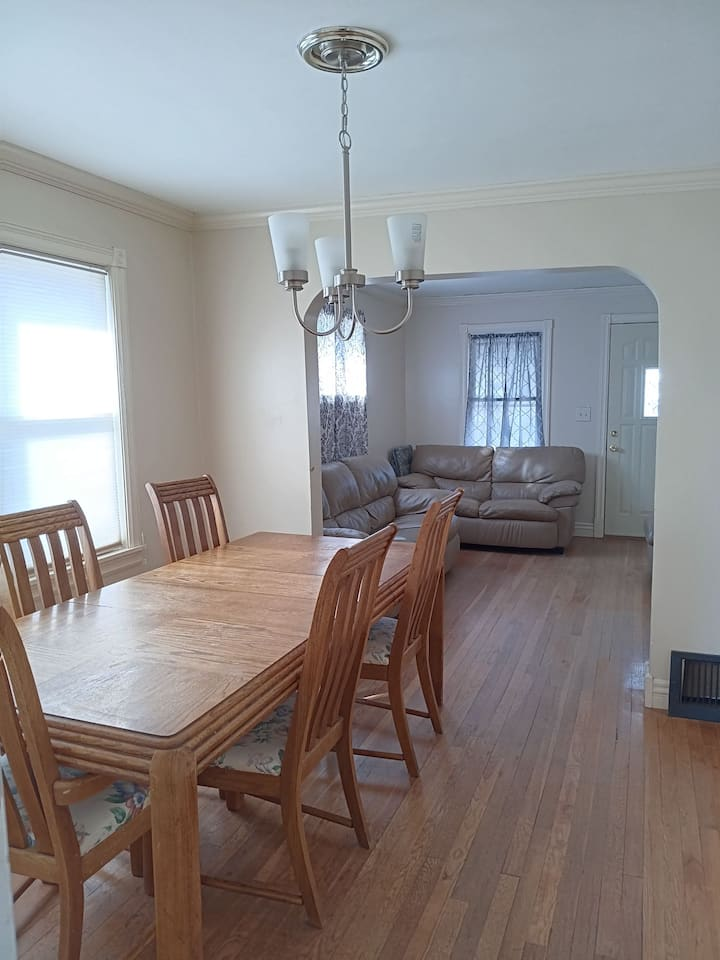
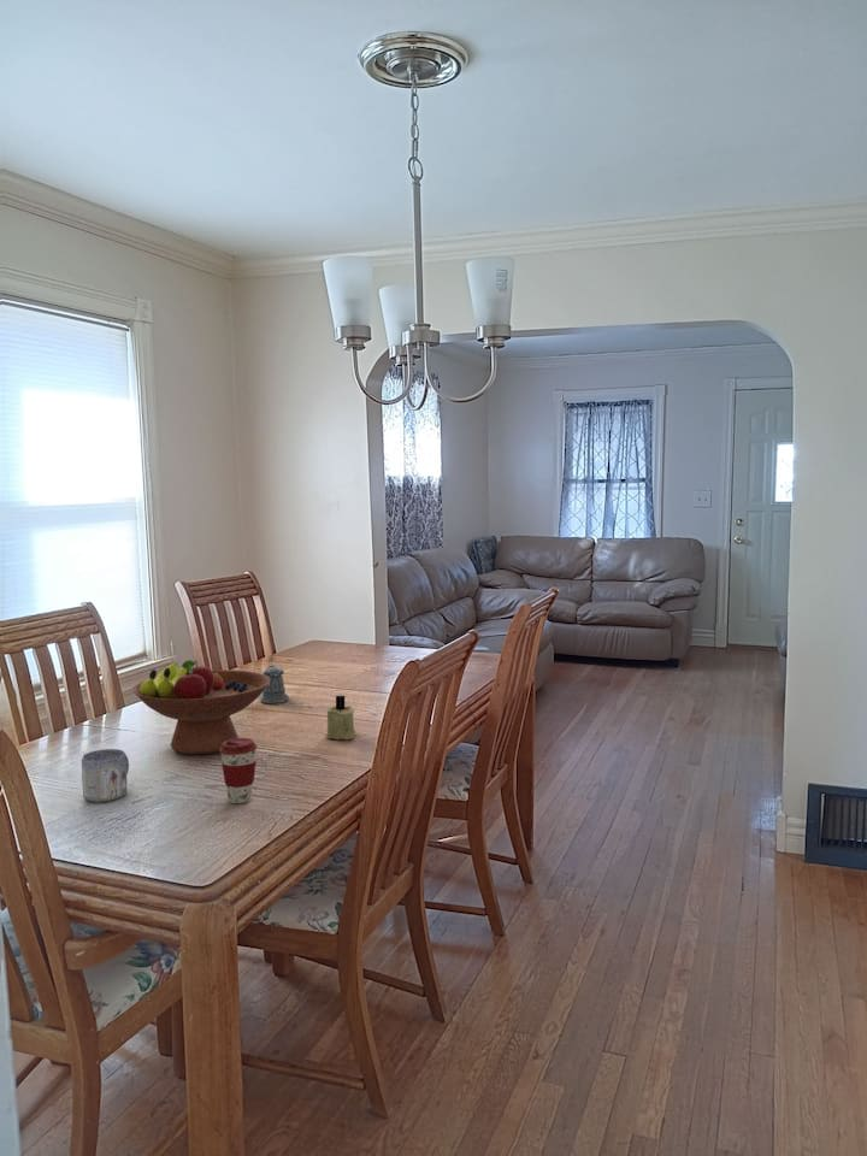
+ mug (108, 772)
+ fruit bowl (202, 702)
+ candle (341, 716)
+ coffee cup (238, 771)
+ pepper shaker (273, 683)
